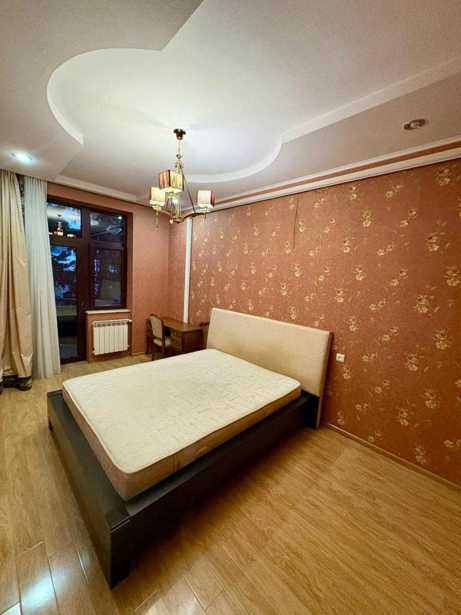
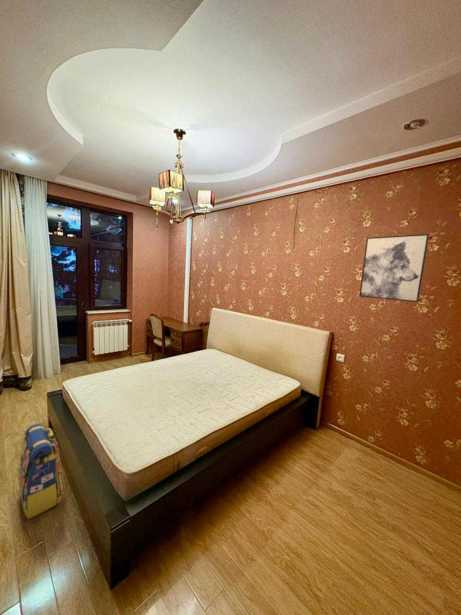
+ backpack (40, 465)
+ wall art (391, 268)
